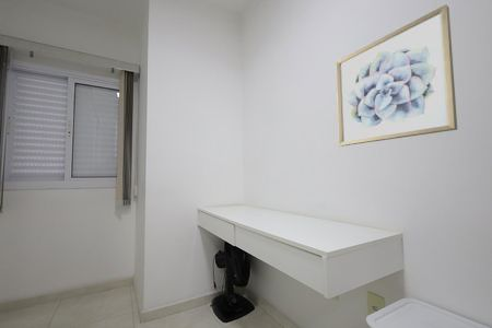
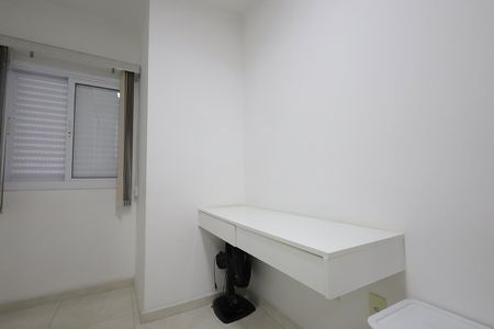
- wall art (384, 89)
